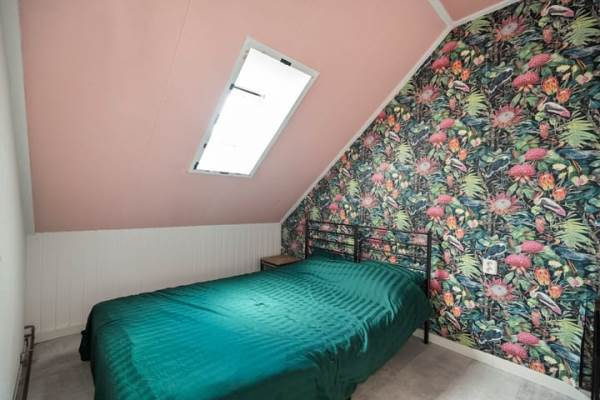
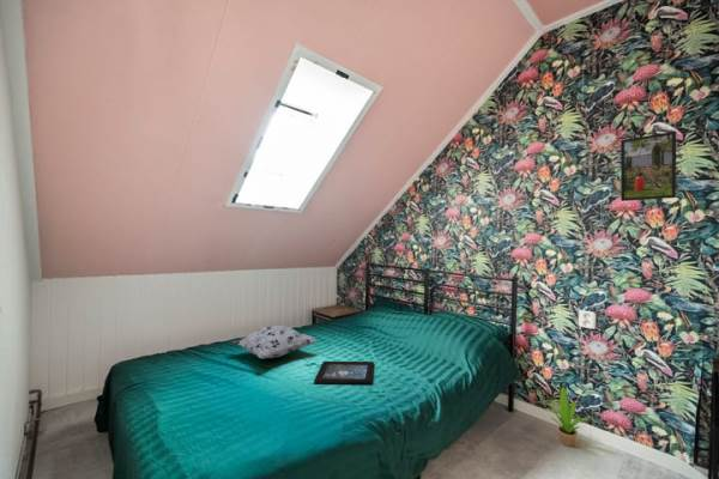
+ decorative pillow (273, 341)
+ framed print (647, 168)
+ potted plant (568, 420)
+ decorative tray (345, 371)
